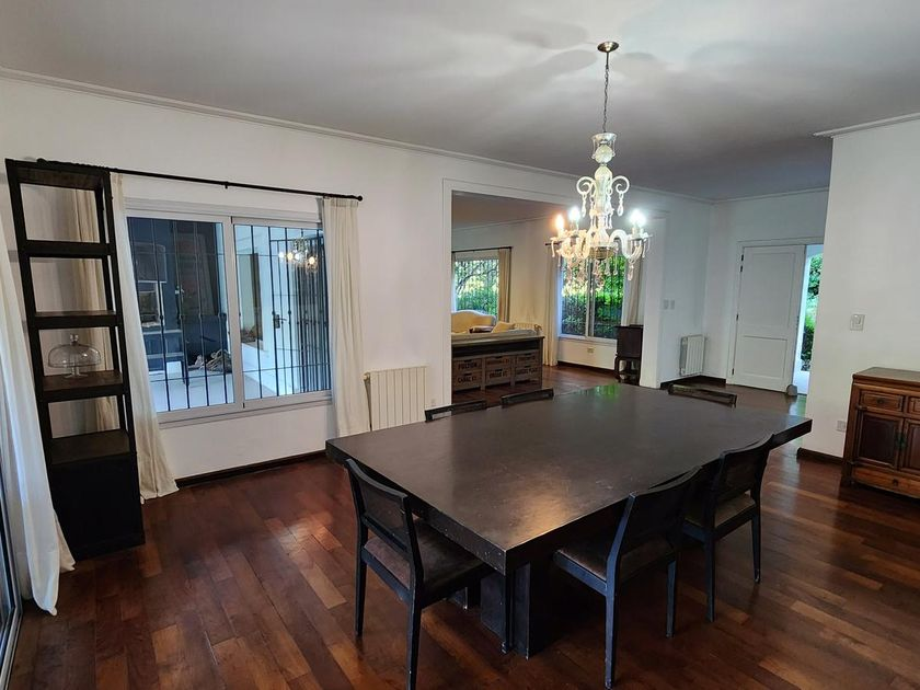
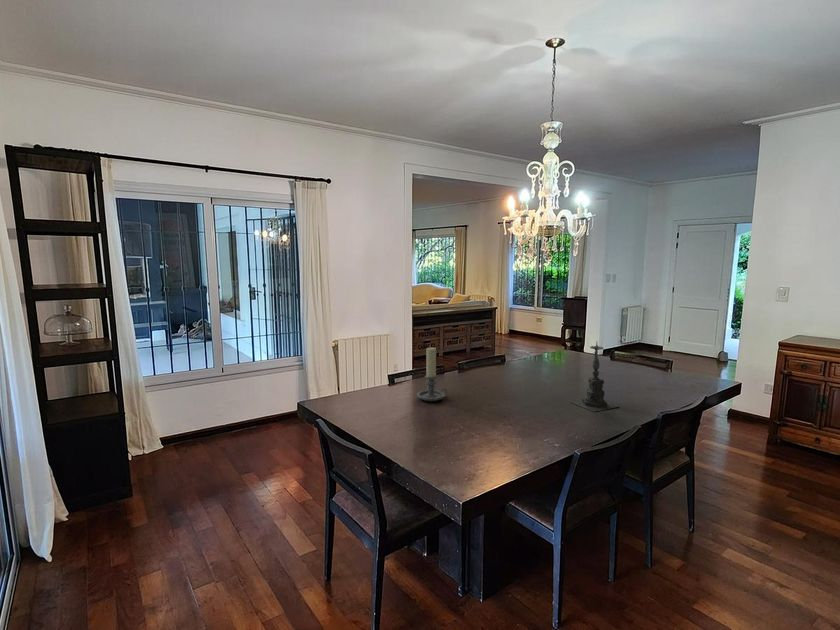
+ candle holder (433, 372)
+ candle holder (596, 371)
